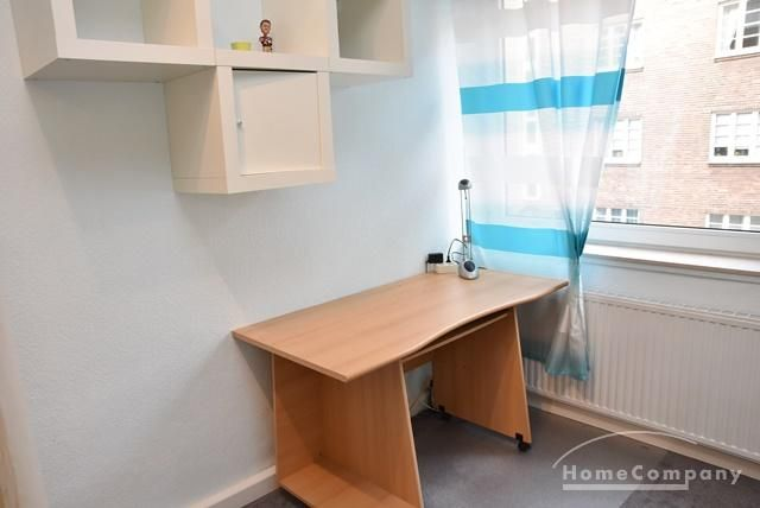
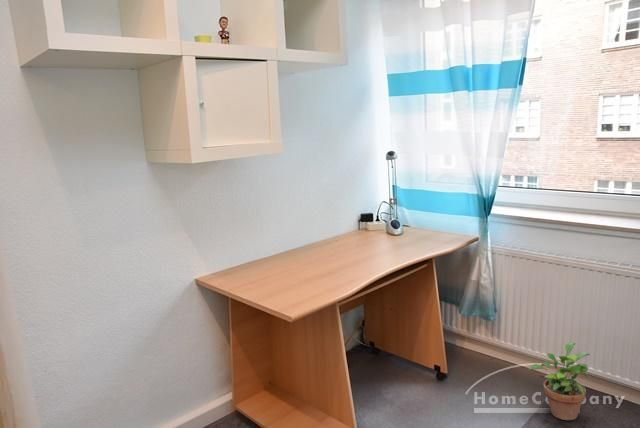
+ potted plant (560, 378)
